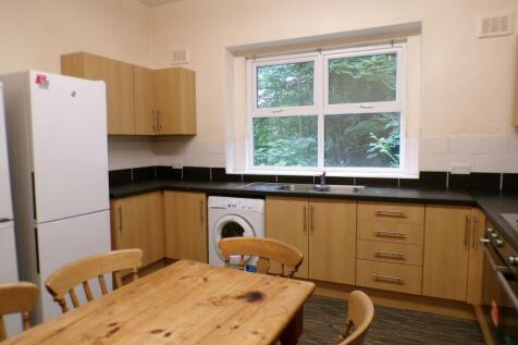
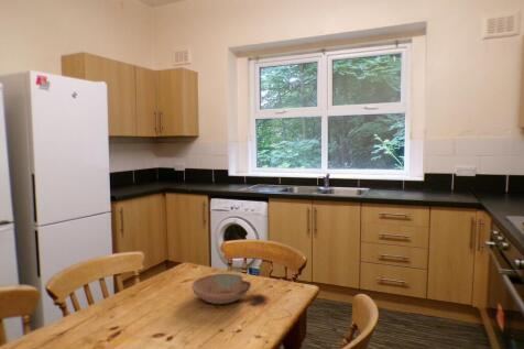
+ bowl (221, 290)
